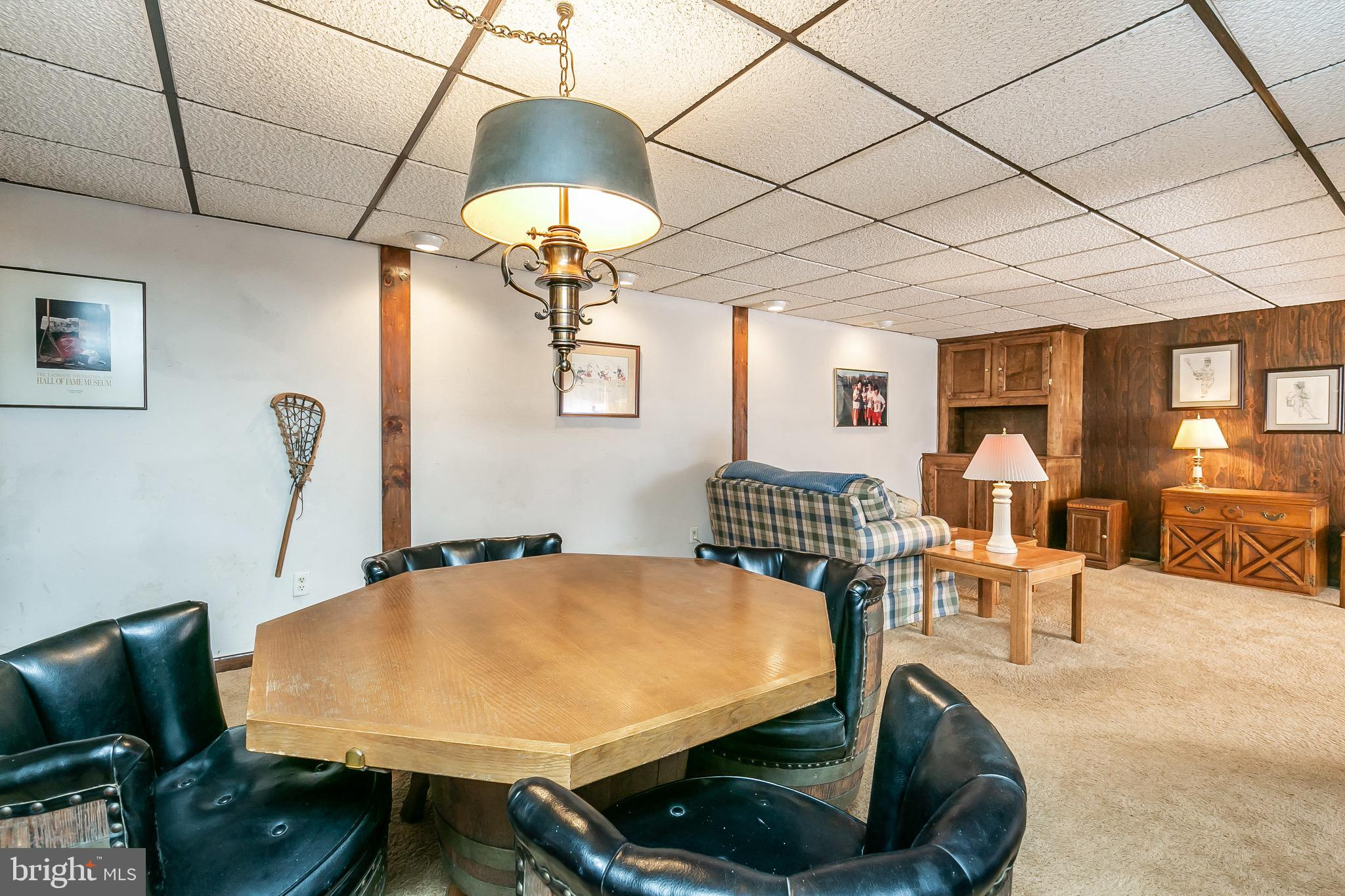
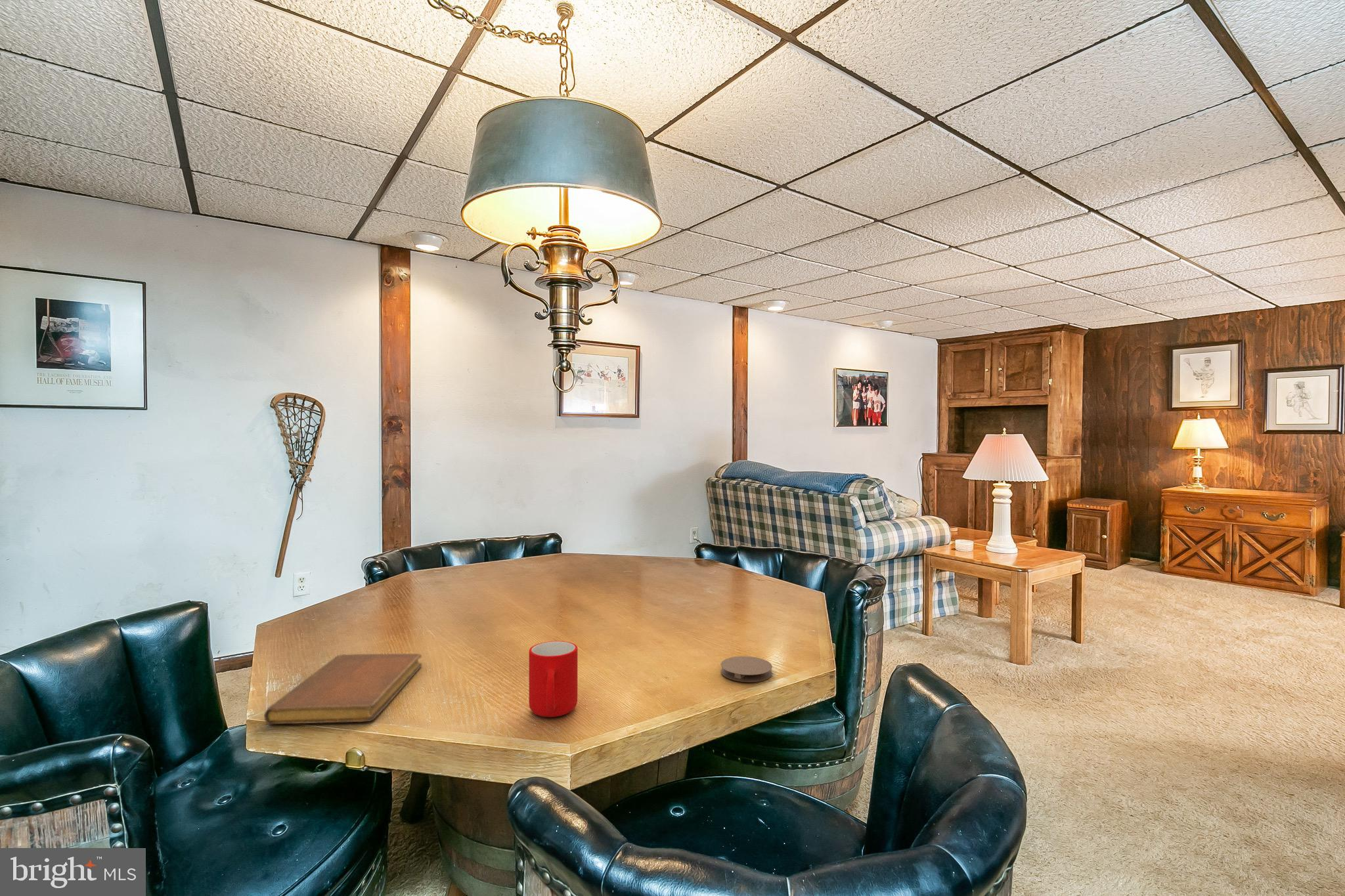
+ cup (552, 683)
+ notebook (352, 684)
+ coaster (746, 668)
